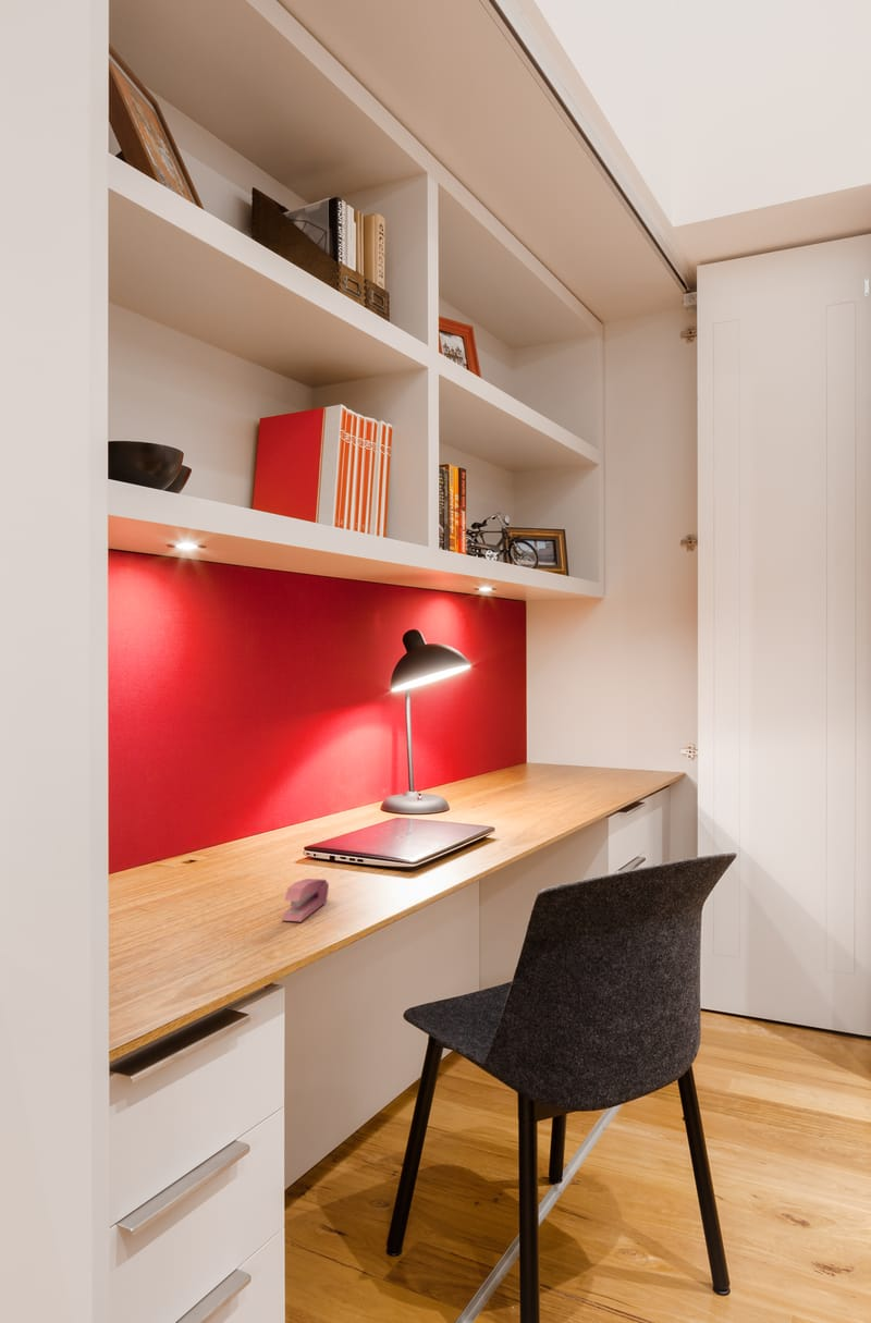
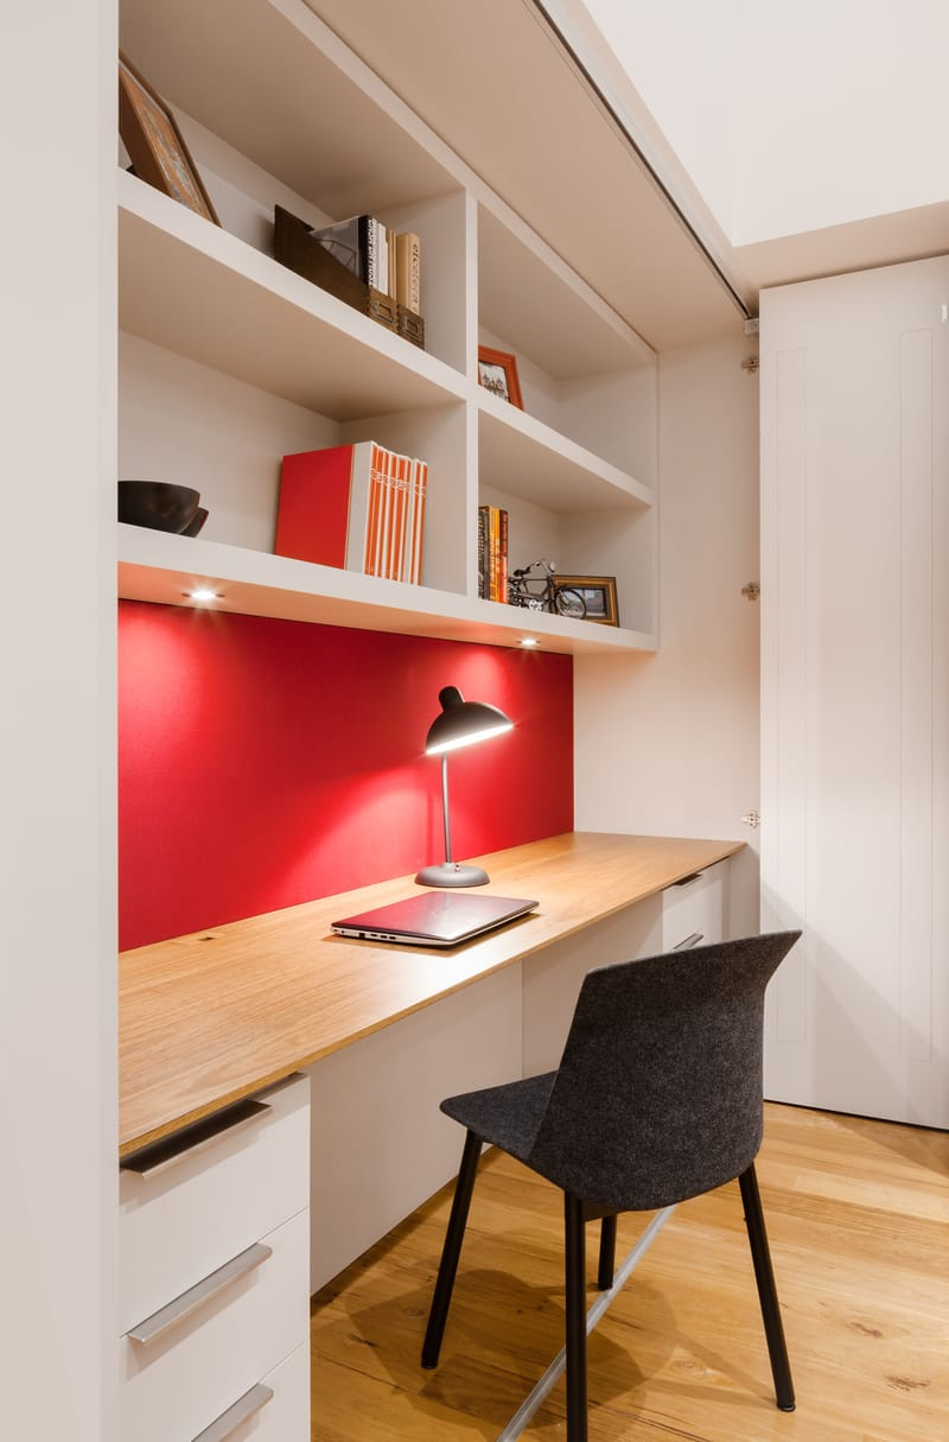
- stapler (306, 894)
